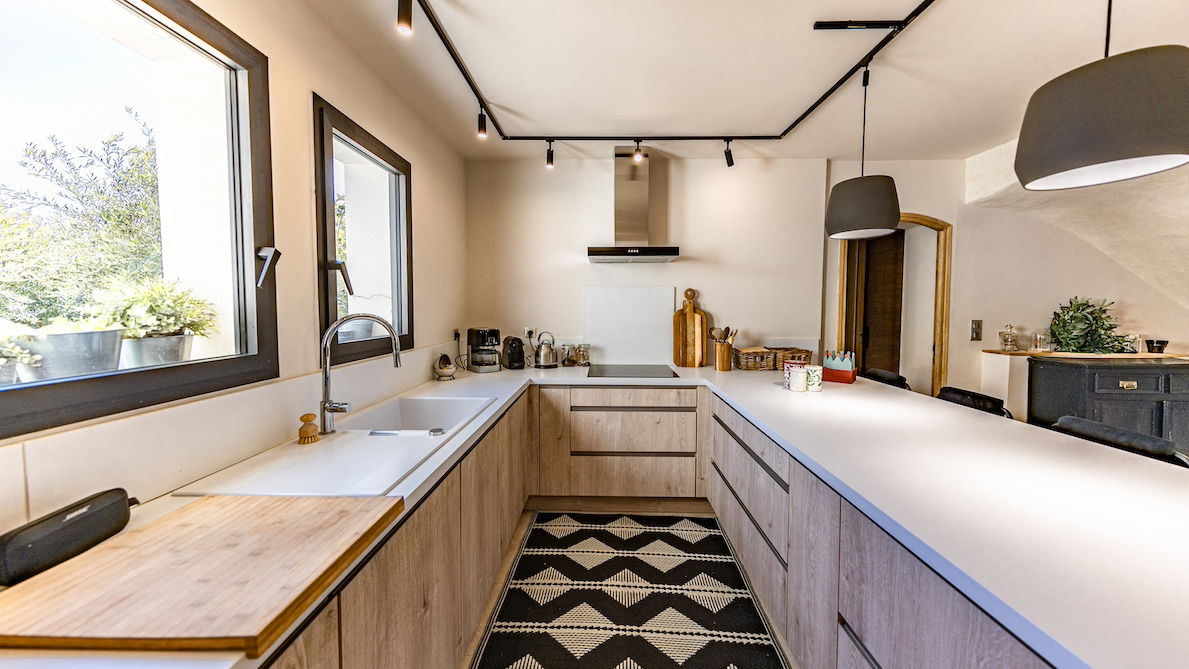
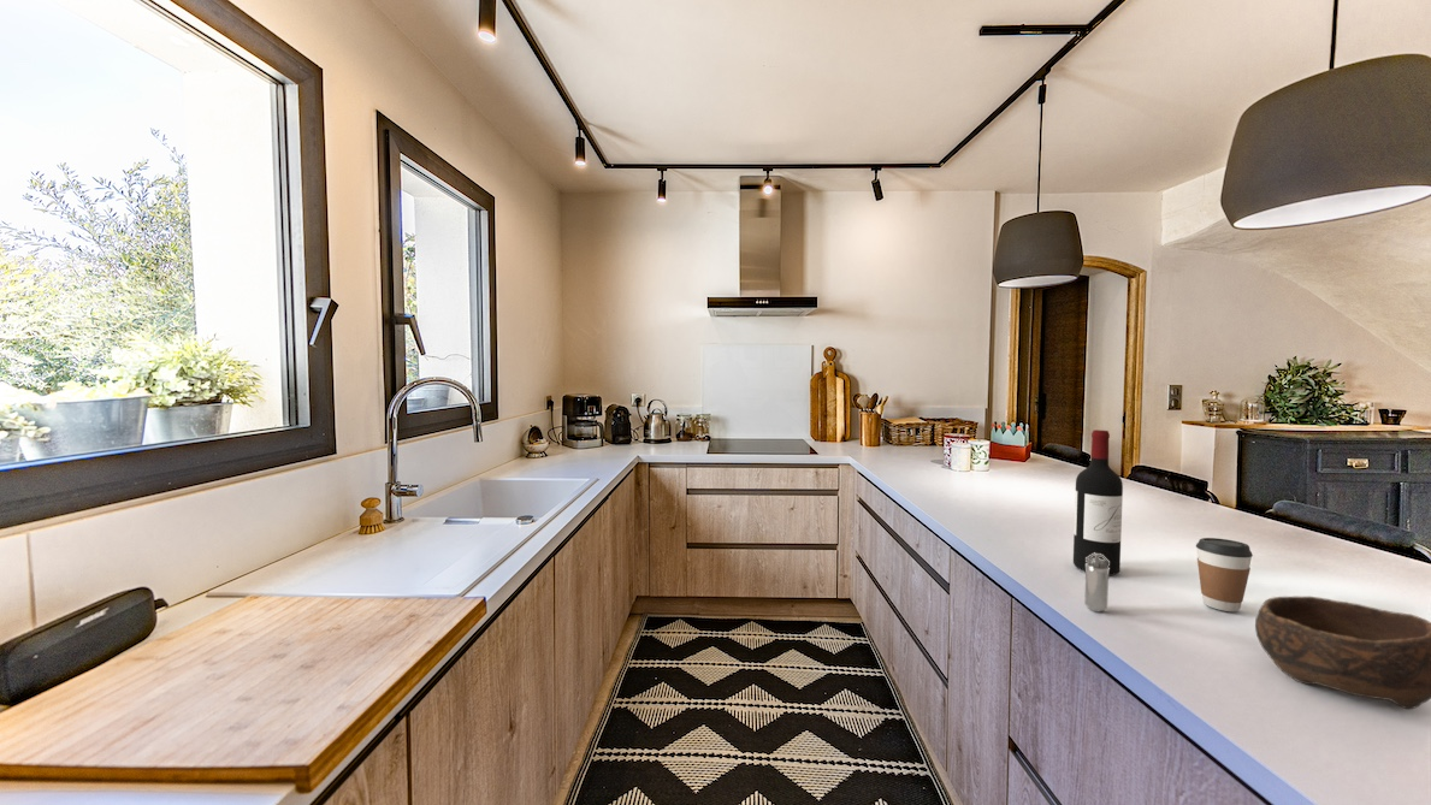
+ wine bottle (1098, 499)
+ bowl (1343, 644)
+ shaker (1096, 581)
+ coffee cup (1222, 574)
